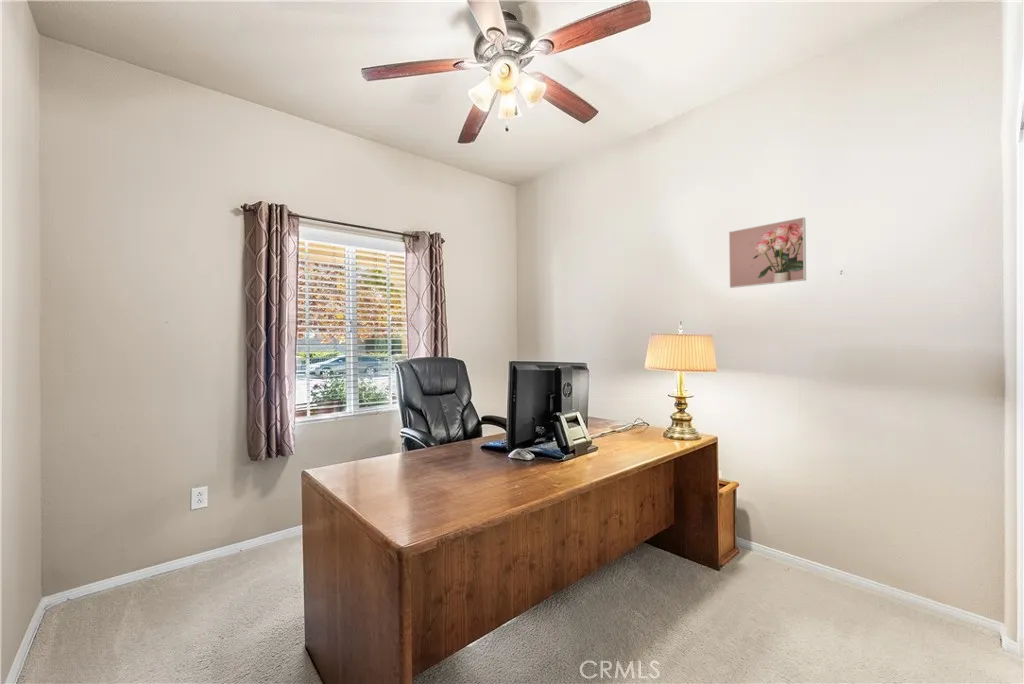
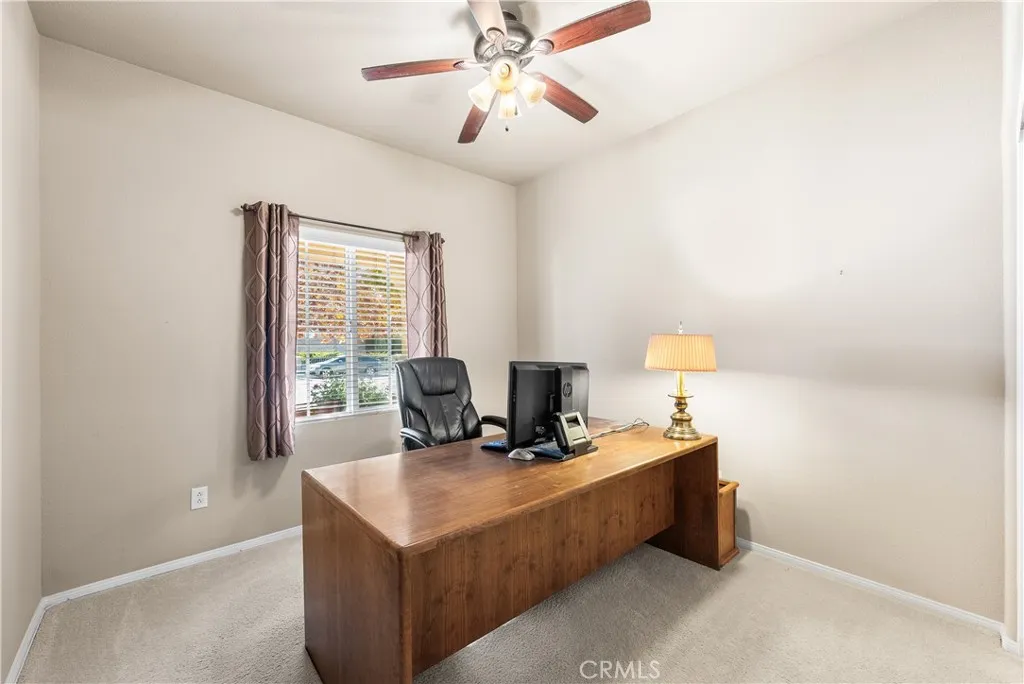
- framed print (765, 254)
